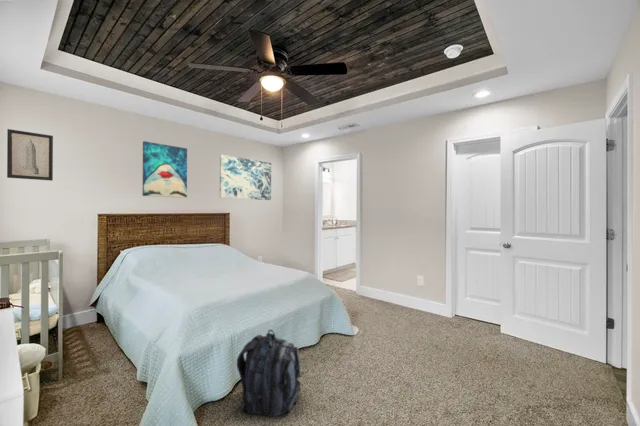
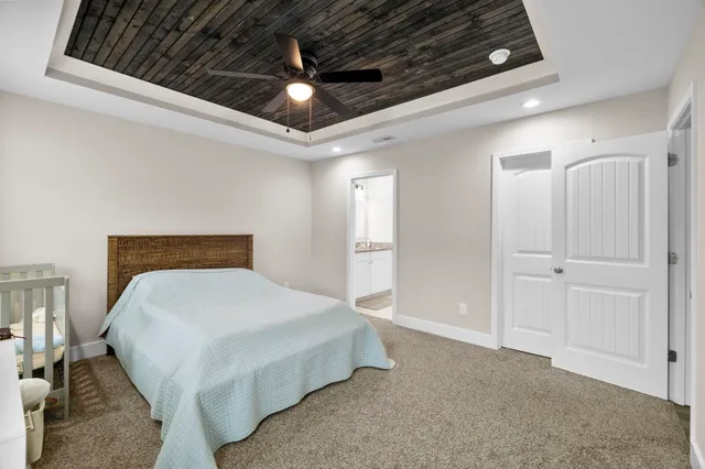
- wall art (247, 179)
- backpack (270, 365)
- wall art (30, 155)
- wall art (165, 171)
